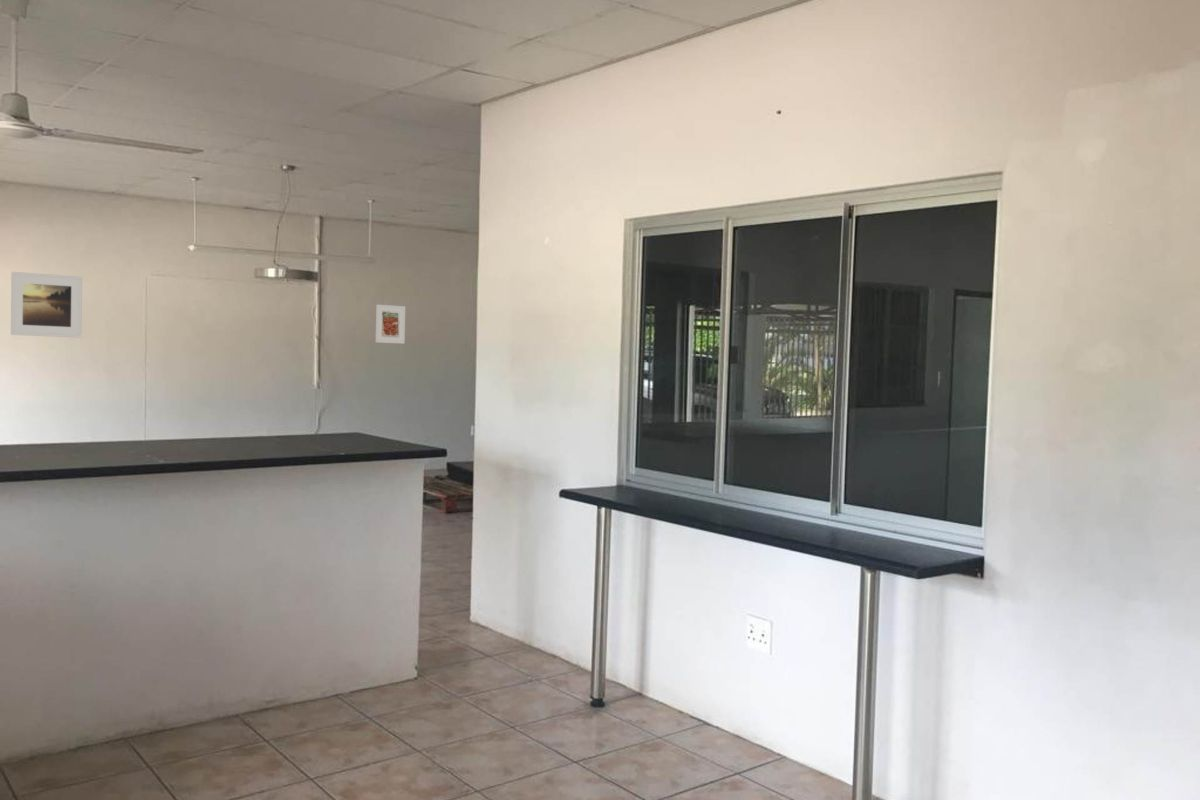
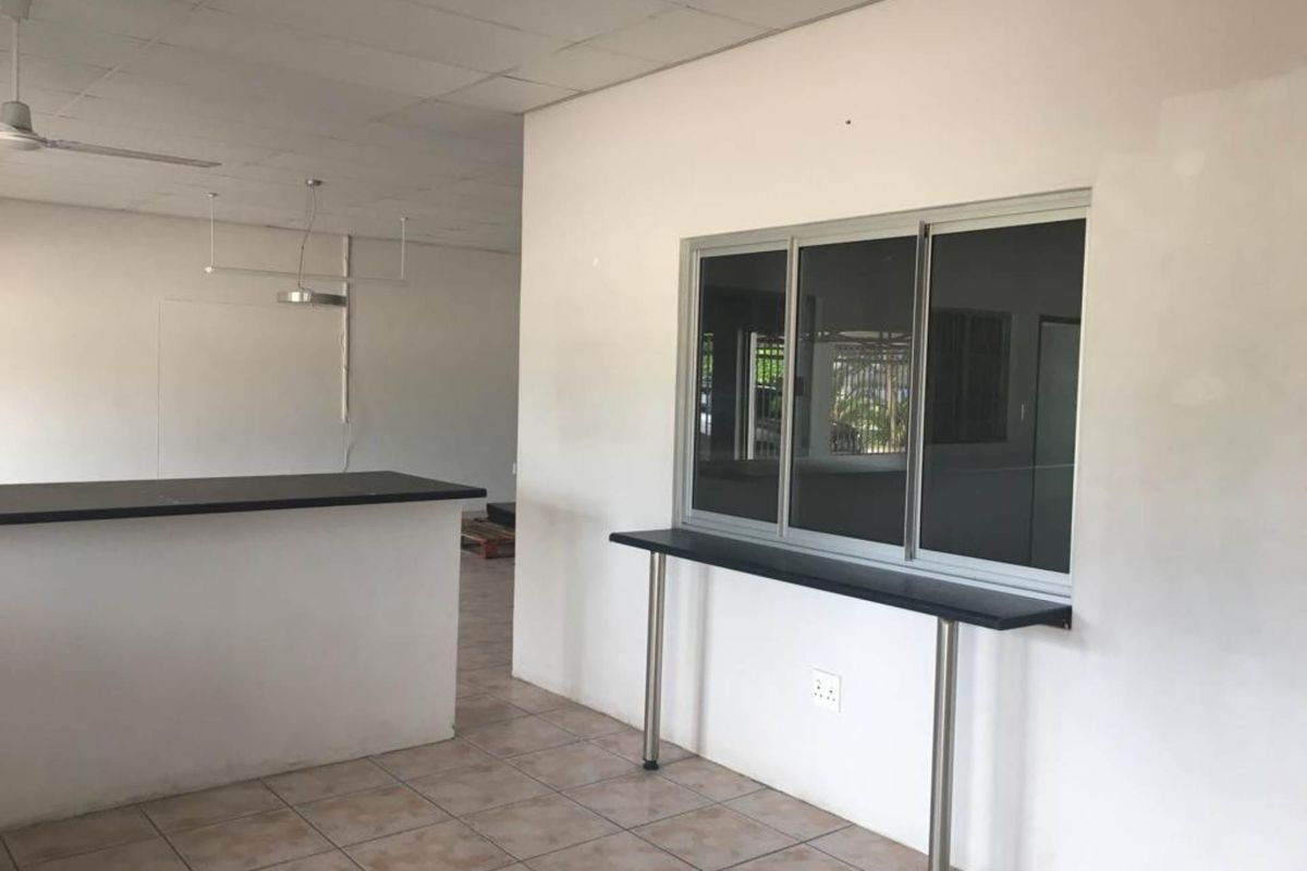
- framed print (390, 324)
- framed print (47, 305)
